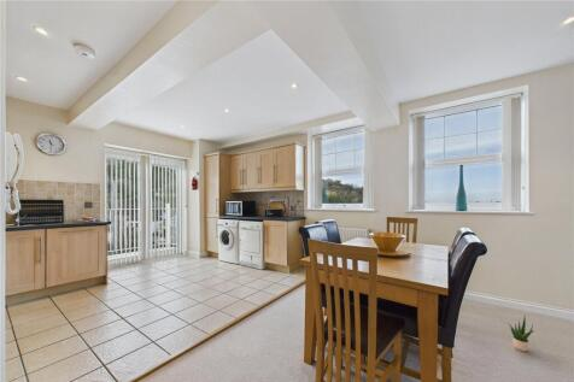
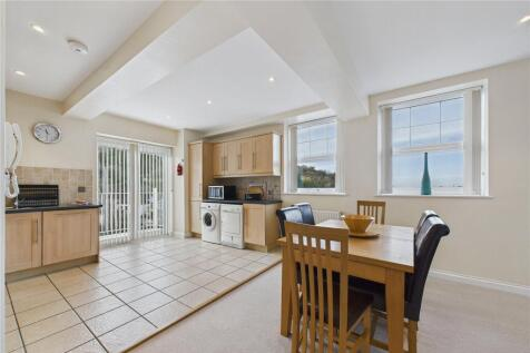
- potted plant (521, 333)
